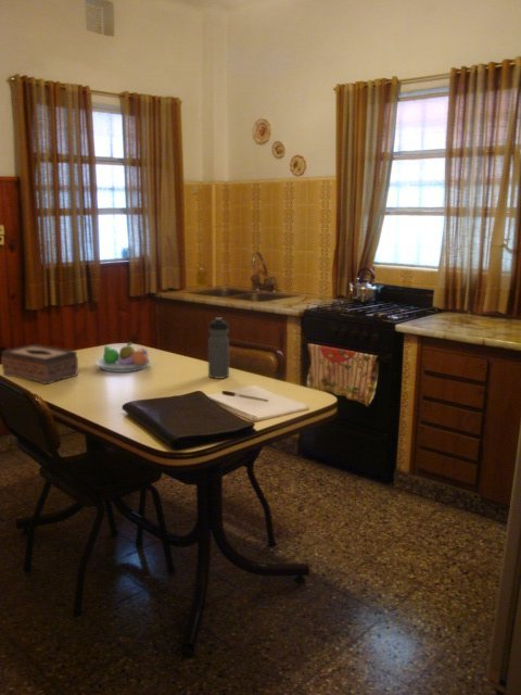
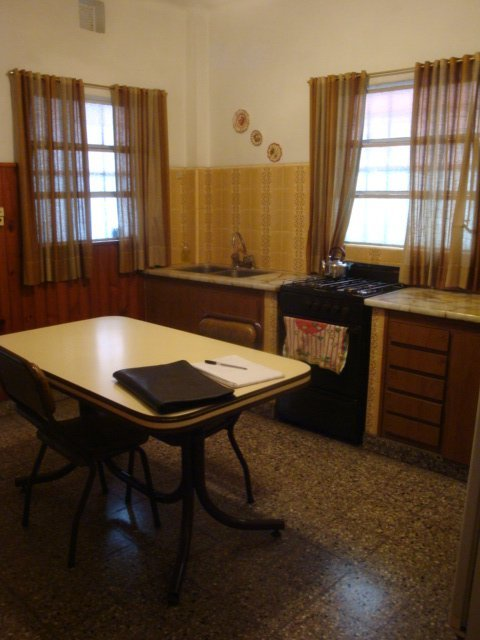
- tissue box (39, 363)
- fruit bowl (123, 355)
- water bottle (218, 346)
